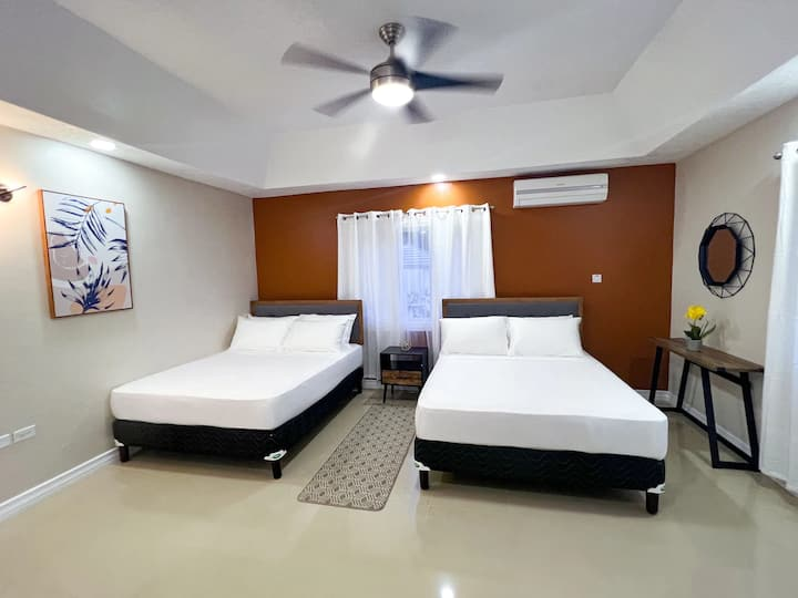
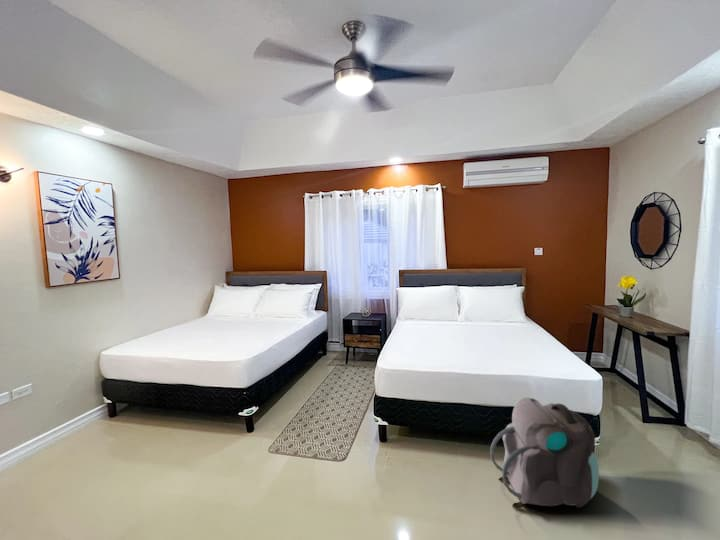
+ backpack (545, 447)
